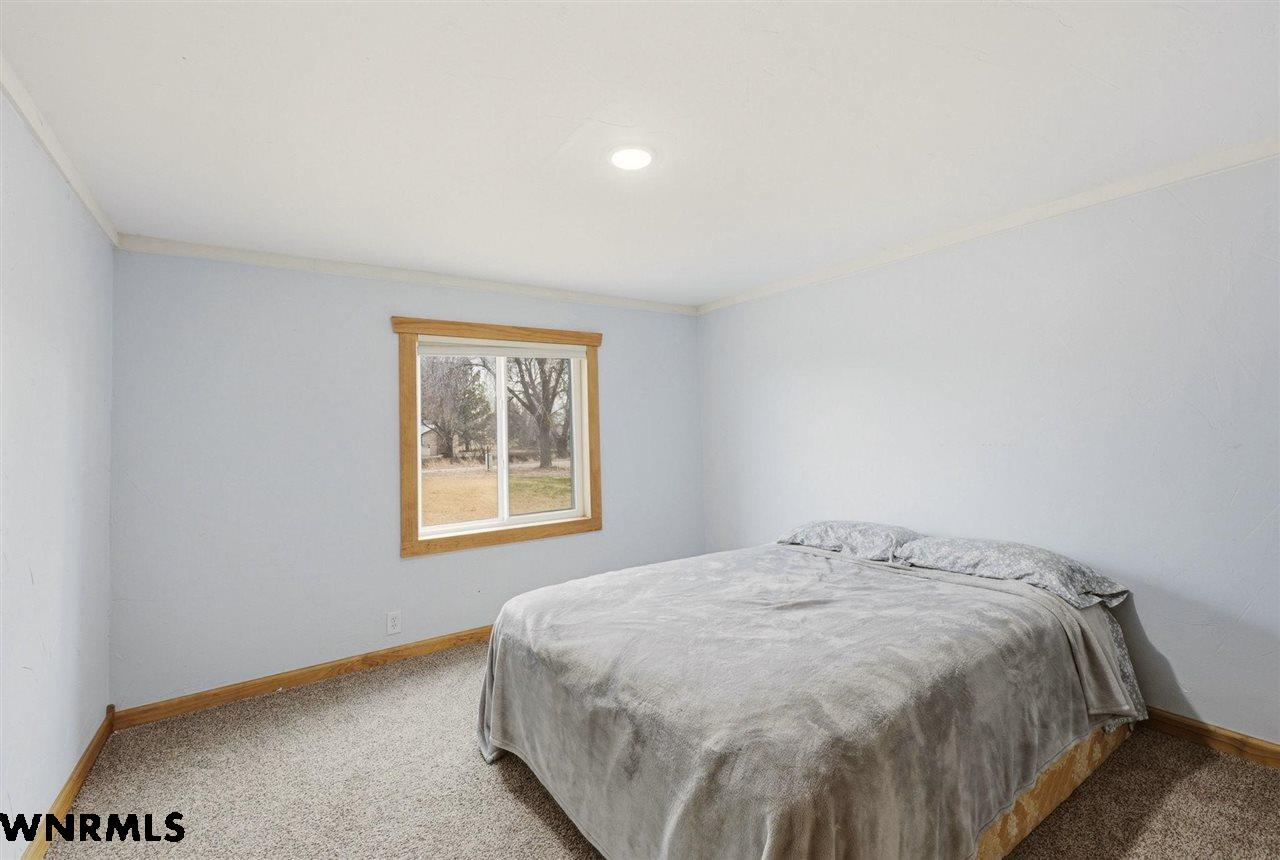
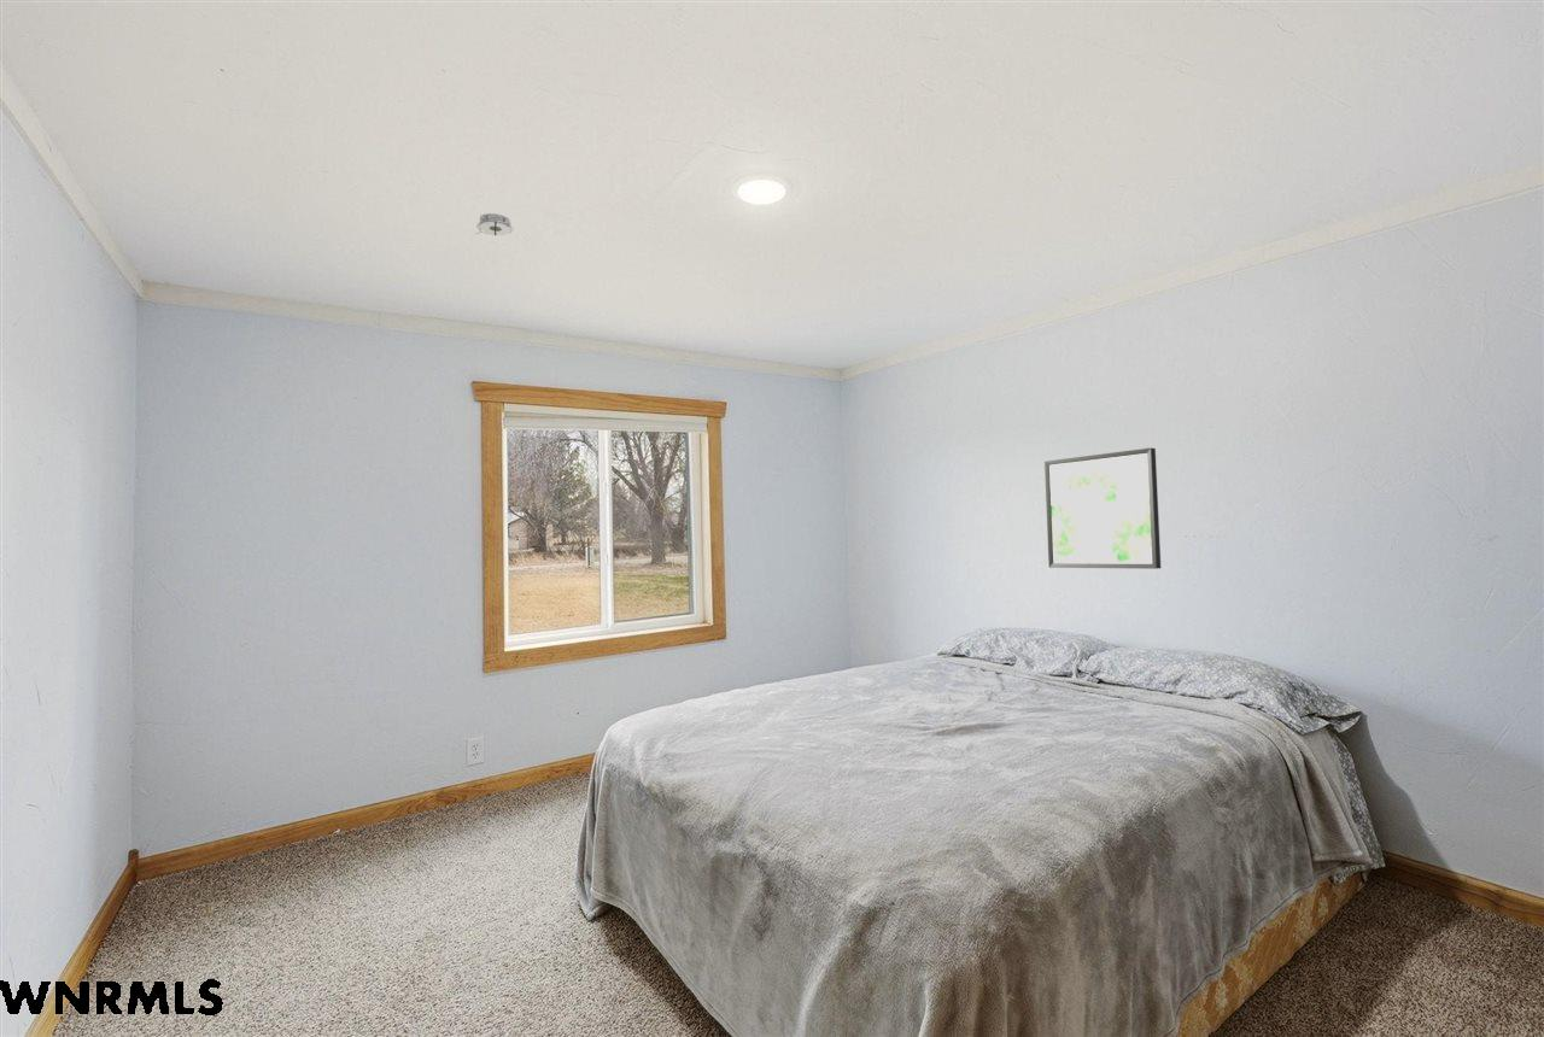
+ smoke detector (493, 224)
+ wall art (1099, 511)
